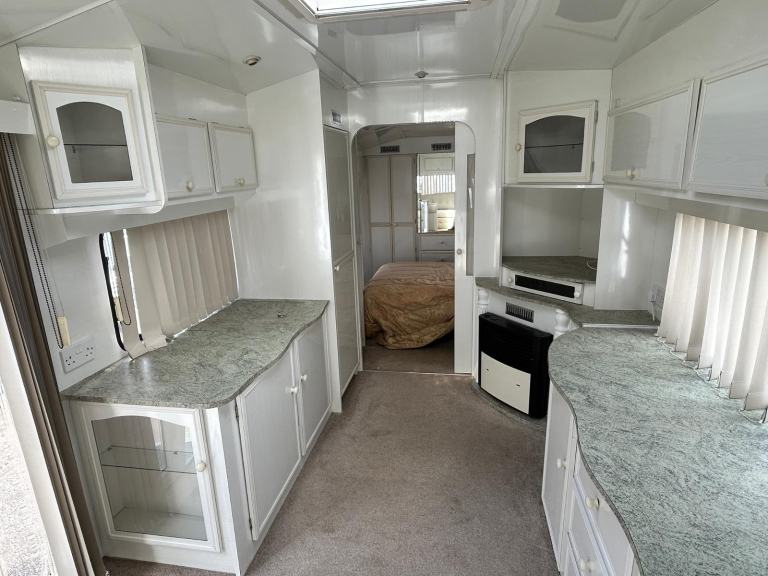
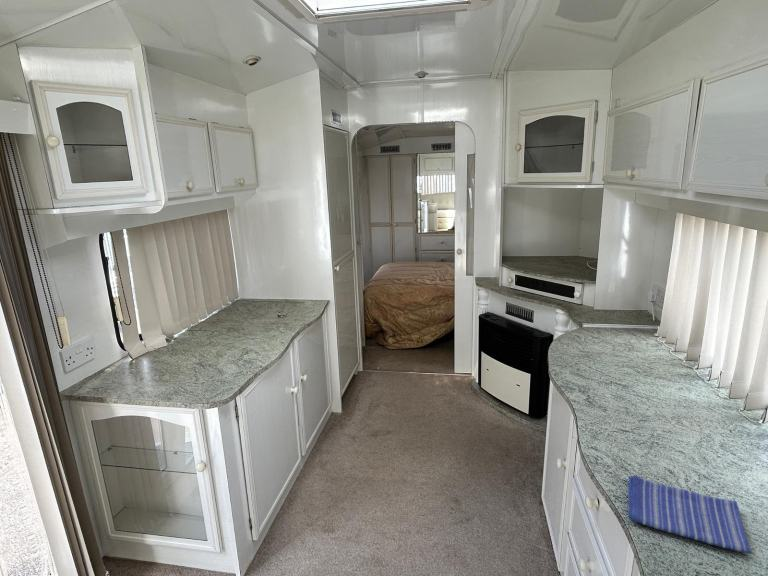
+ dish towel (683, 510)
